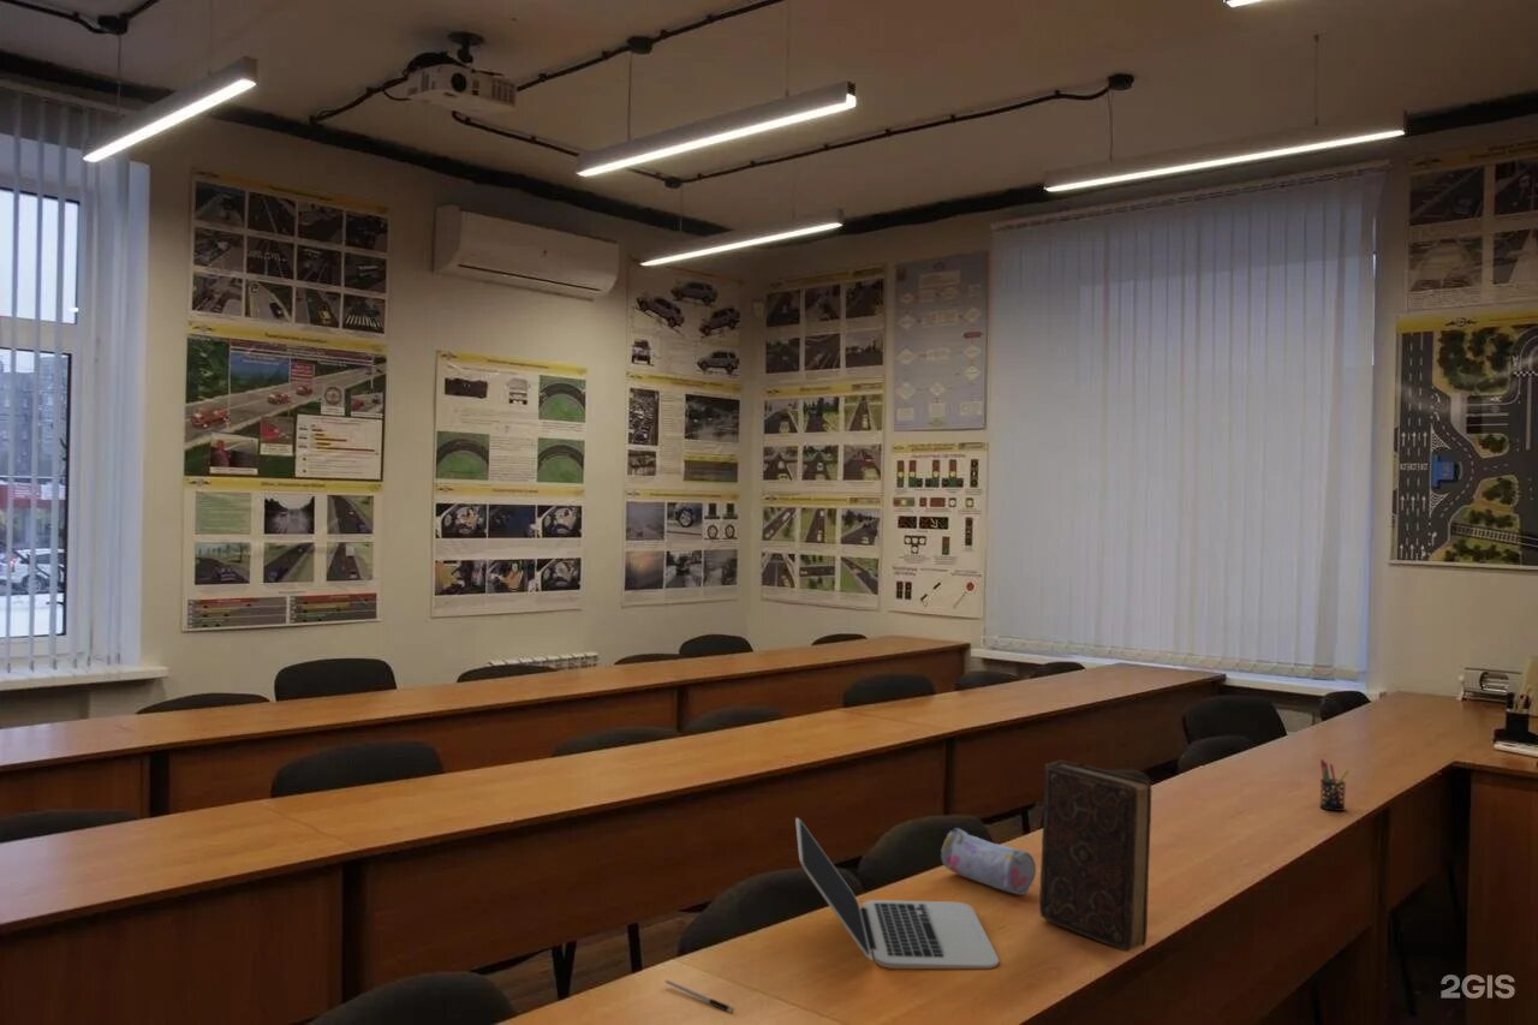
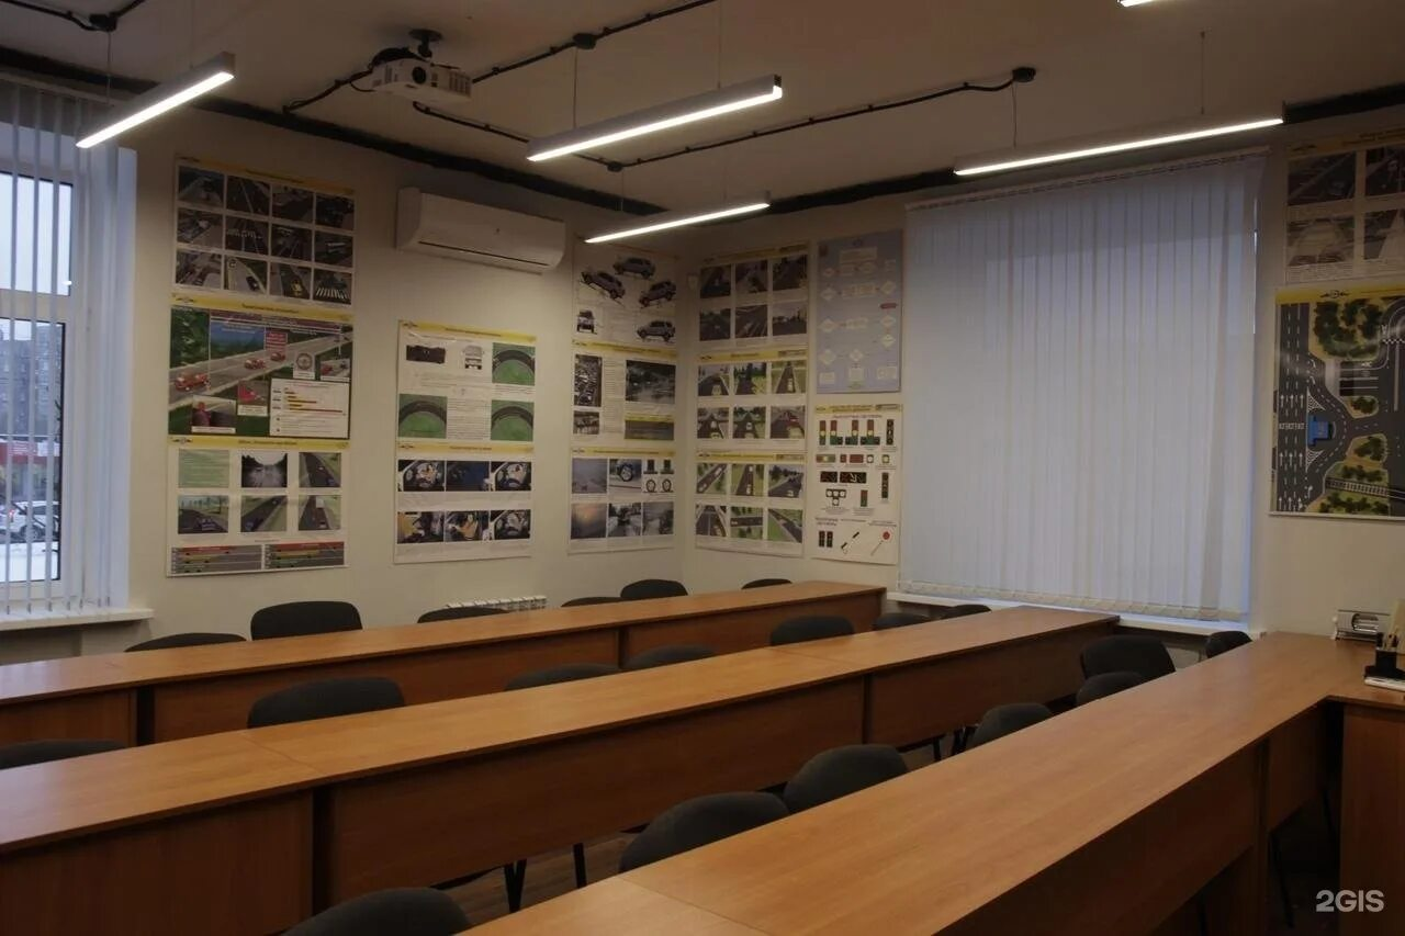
- pencil case (988, 859)
- pen holder (1330, 785)
- pen (698, 995)
- book (1092, 851)
- laptop (890, 900)
